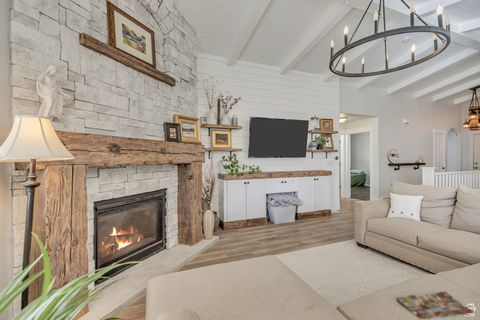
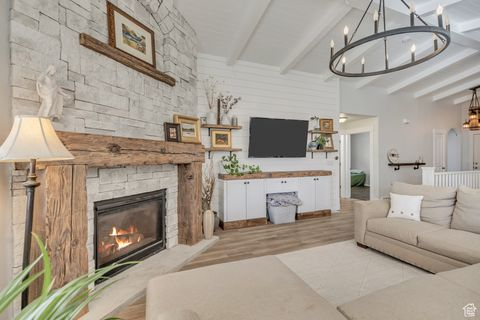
- magazine (434, 304)
